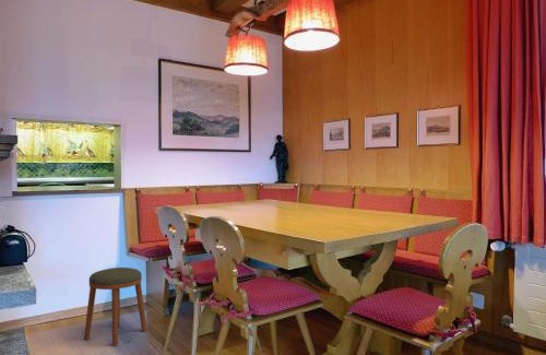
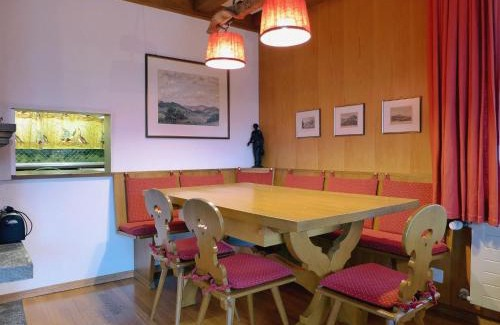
- stool (116, 301)
